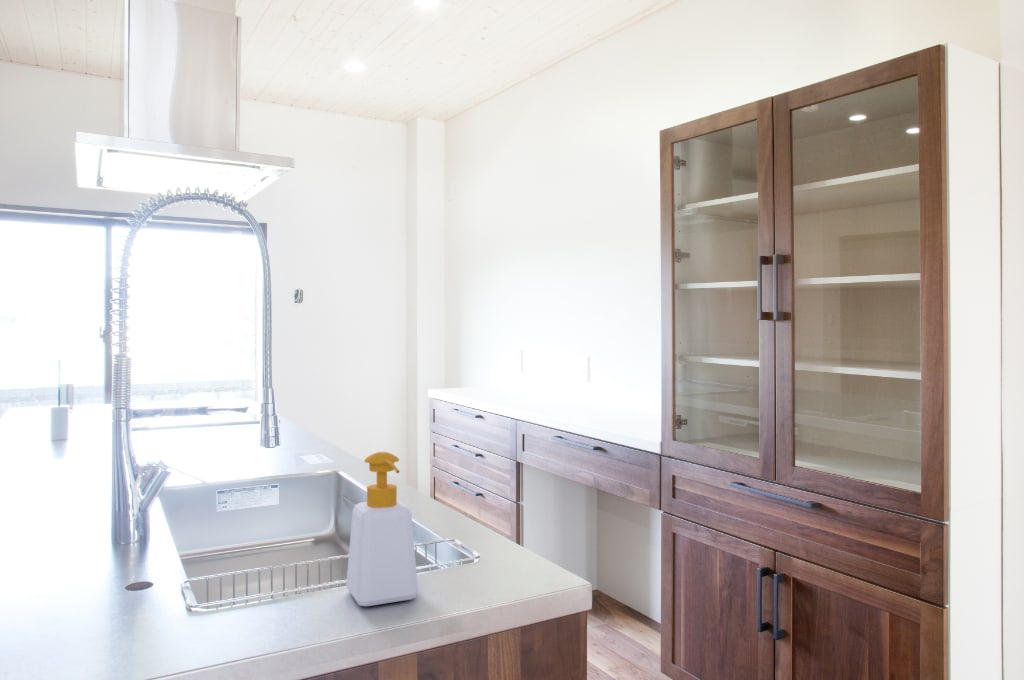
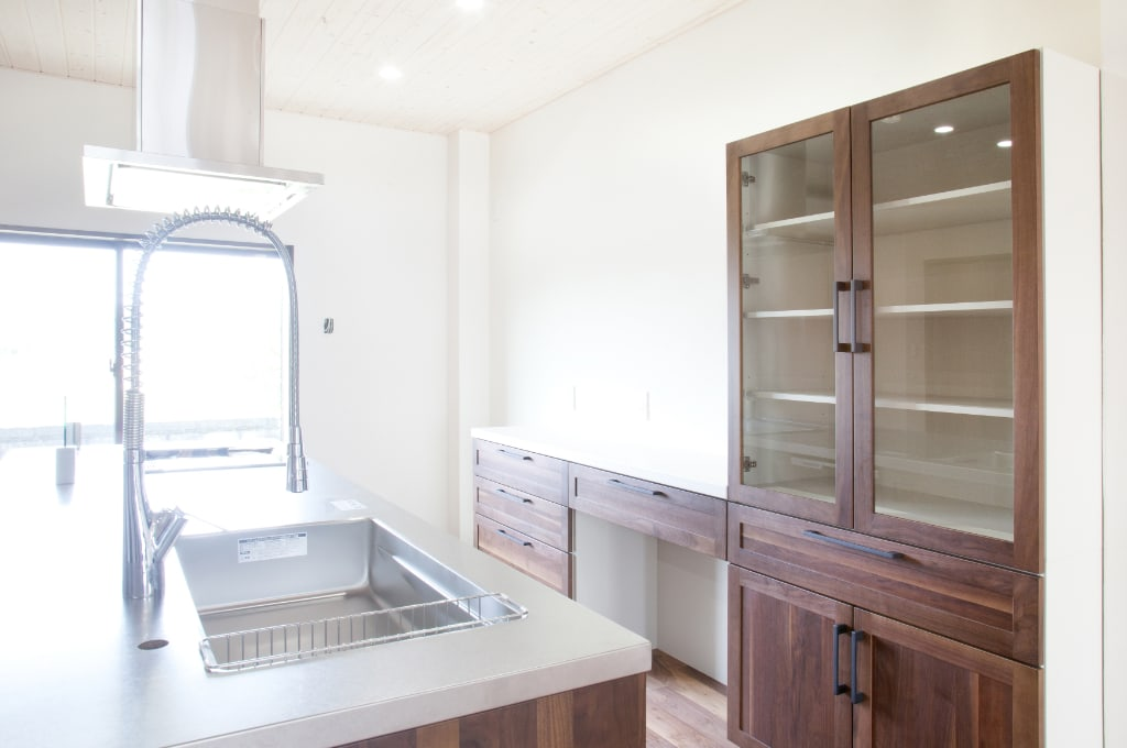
- soap bottle (385, 527)
